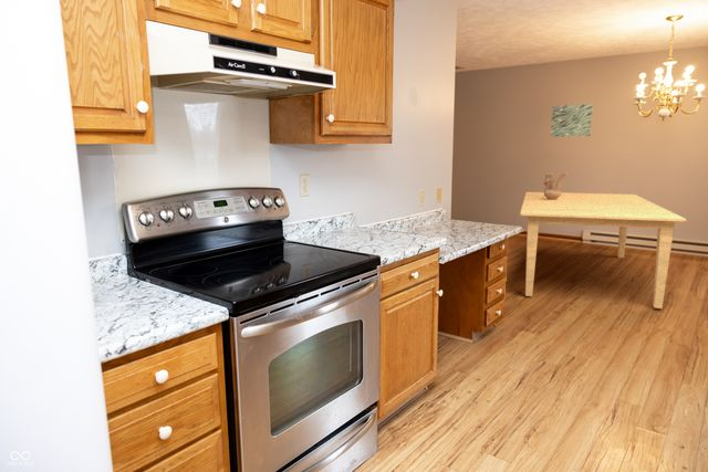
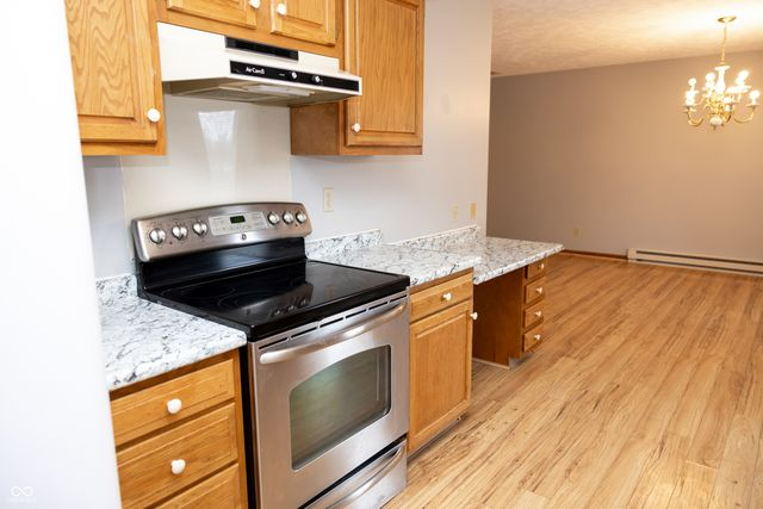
- dining table (584, 224)
- ceramic vessel (552, 185)
- wall art (571, 120)
